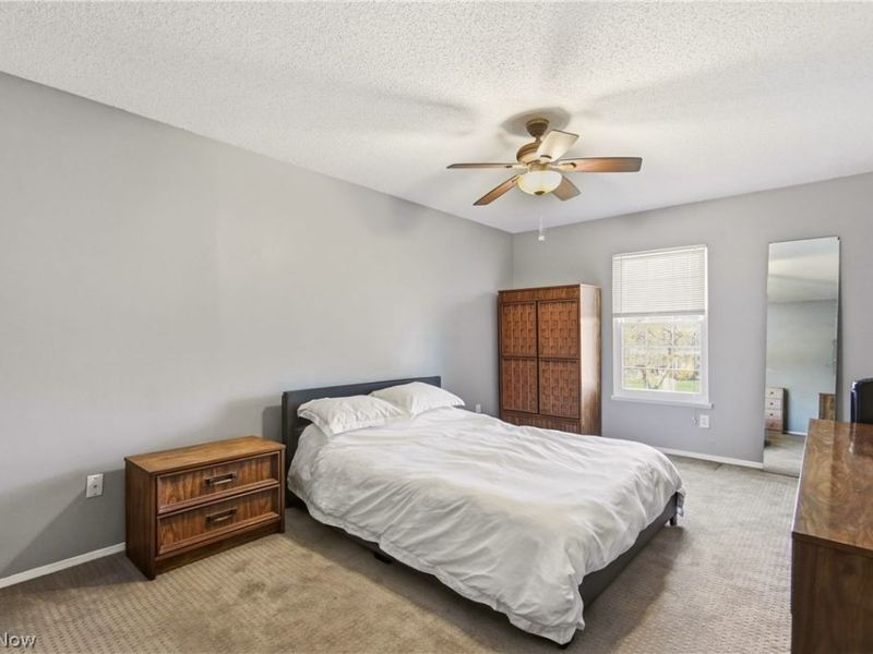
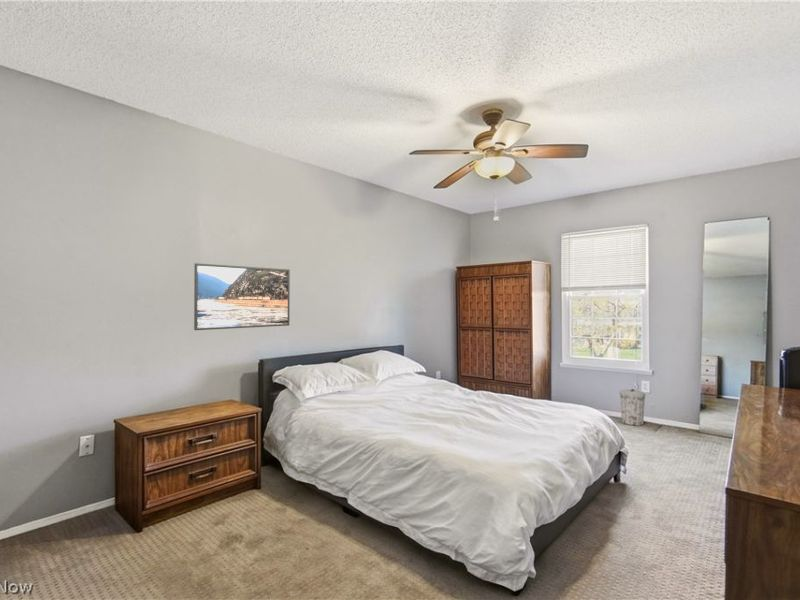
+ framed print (246, 297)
+ trash can (632, 406)
